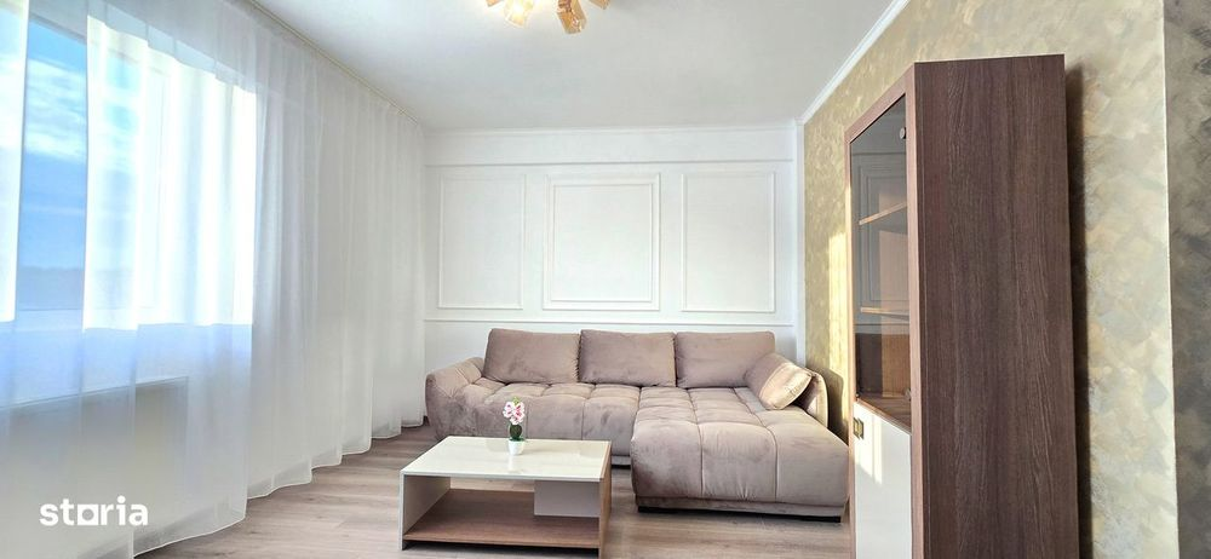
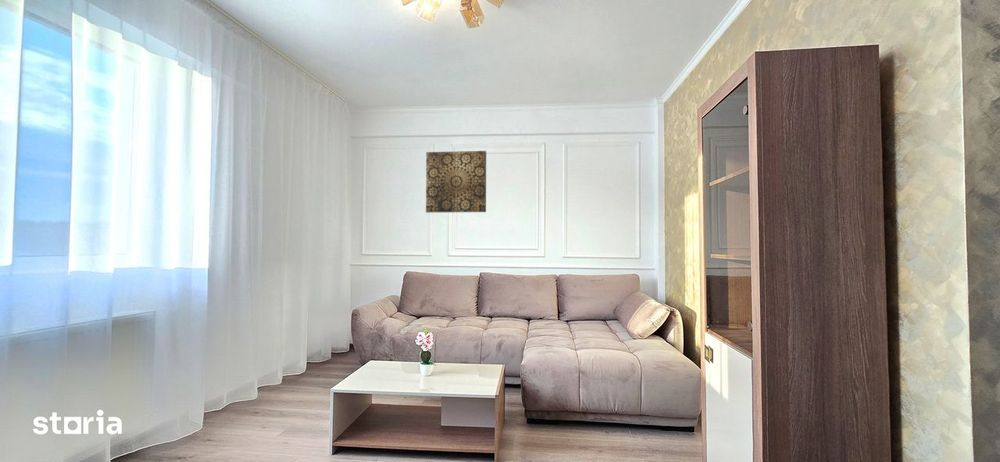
+ wall art (455, 181)
